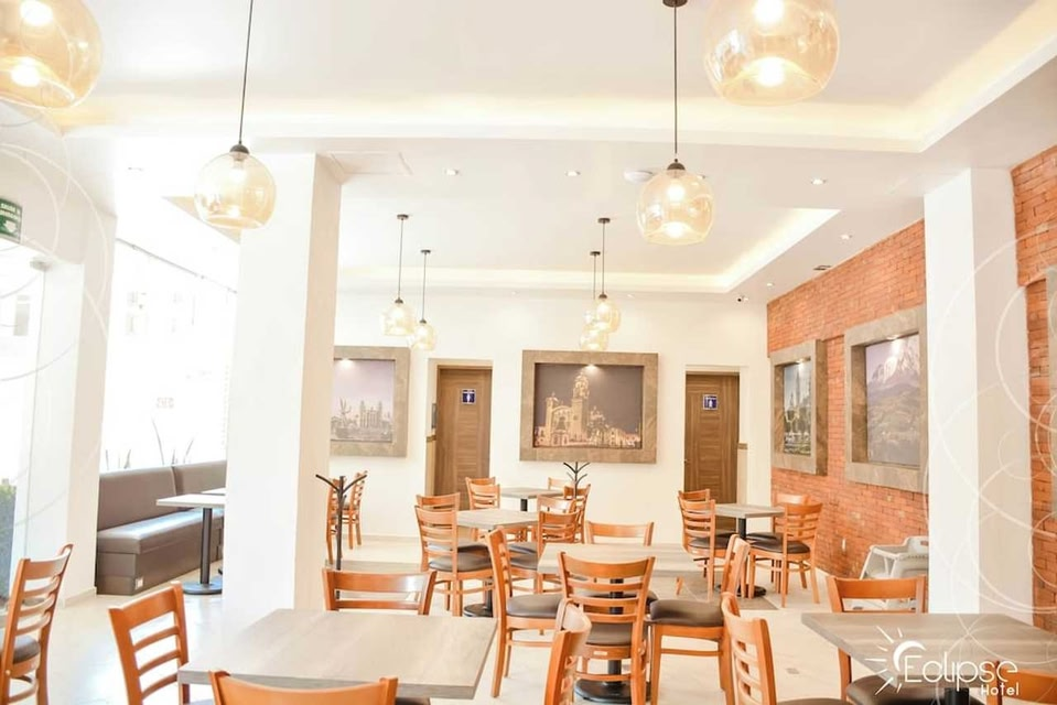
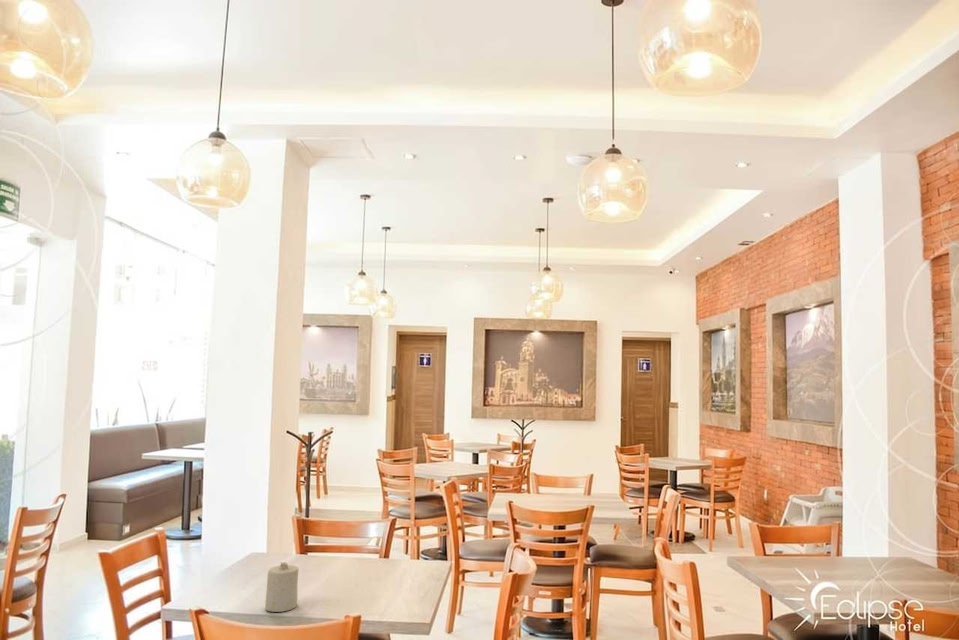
+ candle (282, 583)
